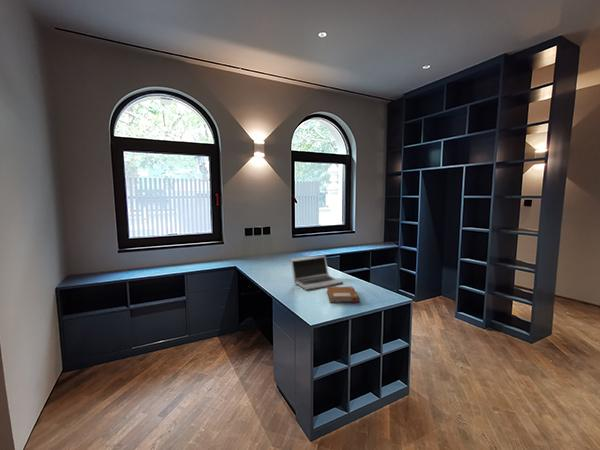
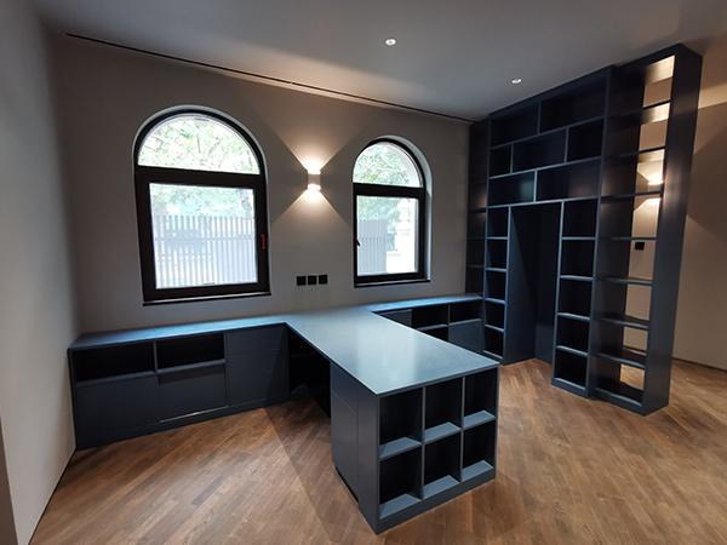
- laptop (316, 270)
- notebook (342, 294)
